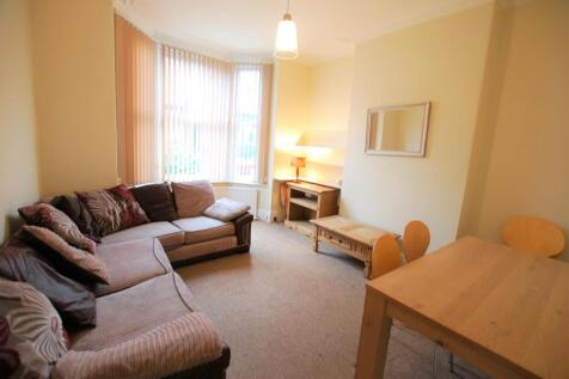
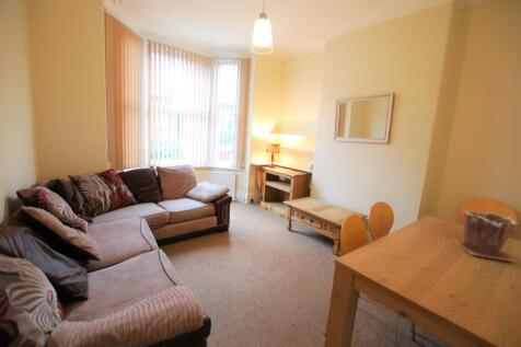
+ plant pot (485, 232)
